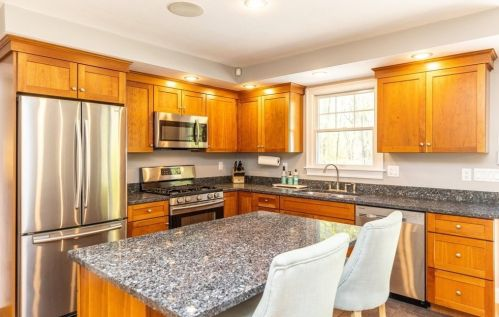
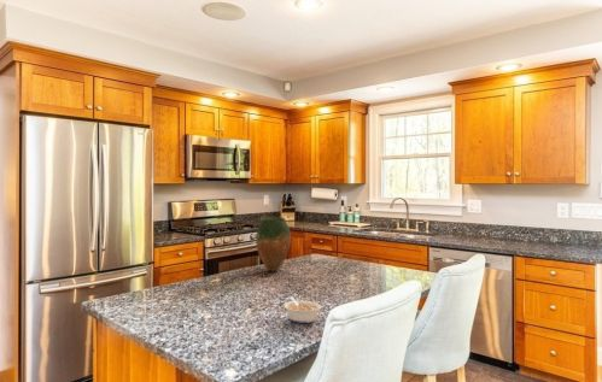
+ vase (273, 243)
+ legume (300, 310)
